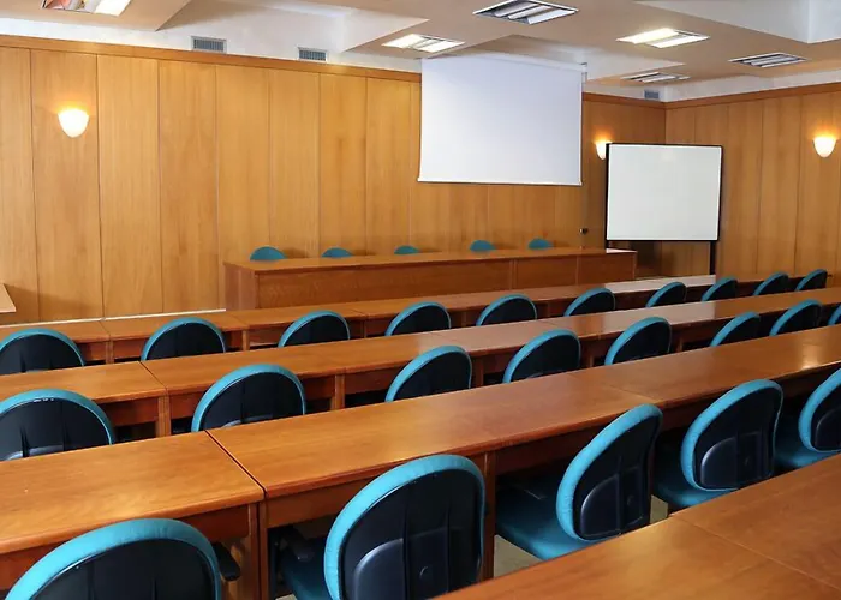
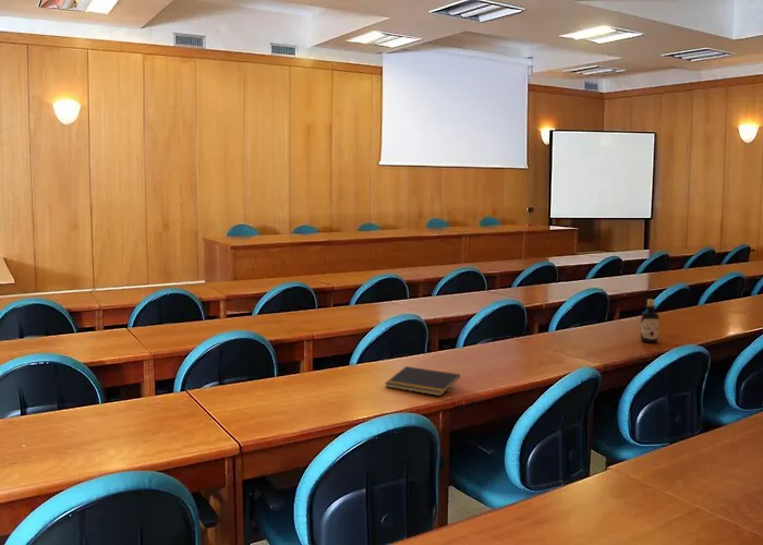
+ notepad (422, 380)
+ bottle (650, 320)
